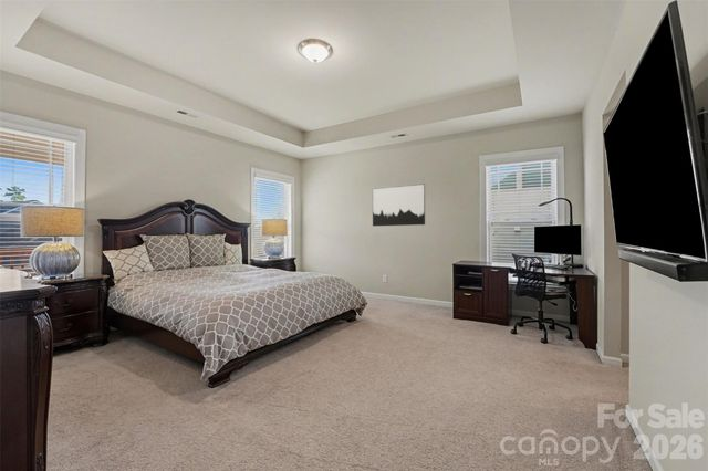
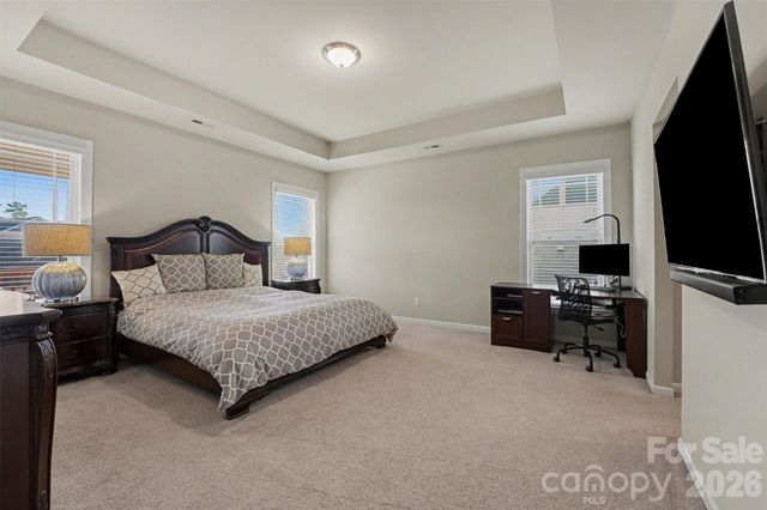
- wall art (397, 206)
